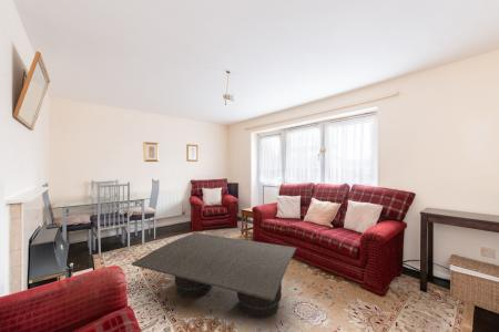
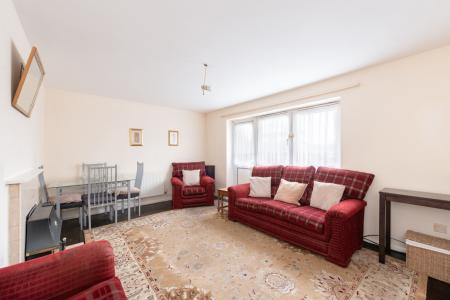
- coffee table (221, 271)
